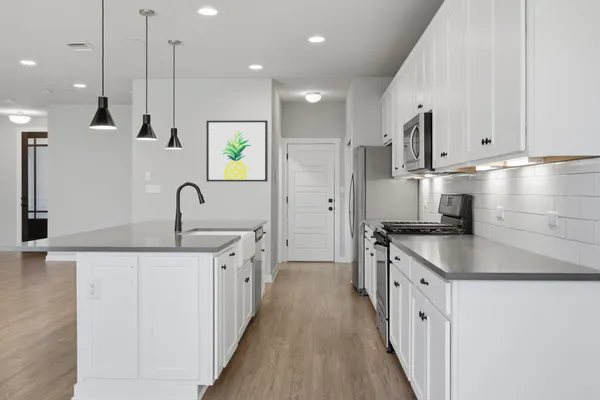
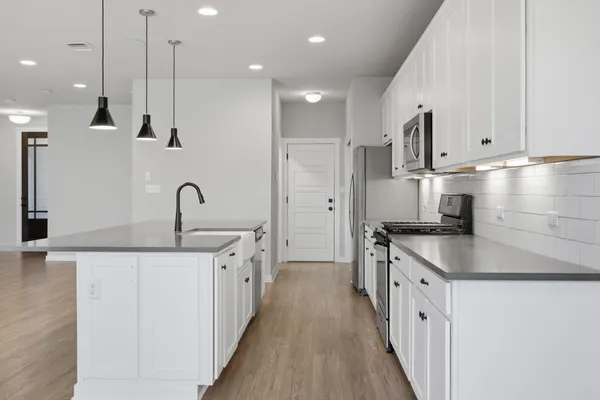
- wall art (237, 151)
